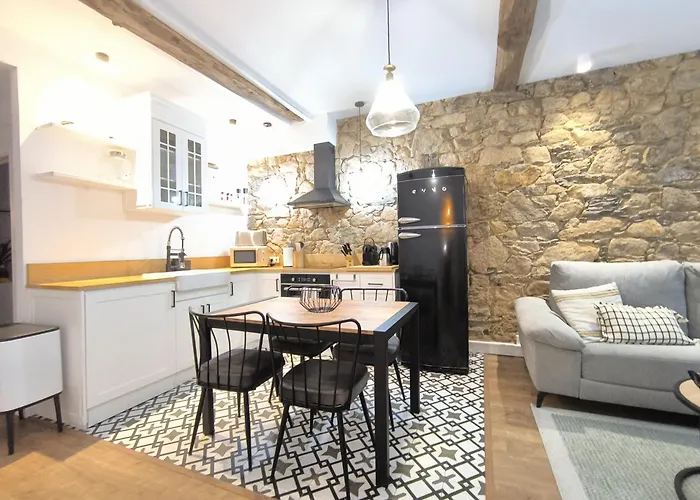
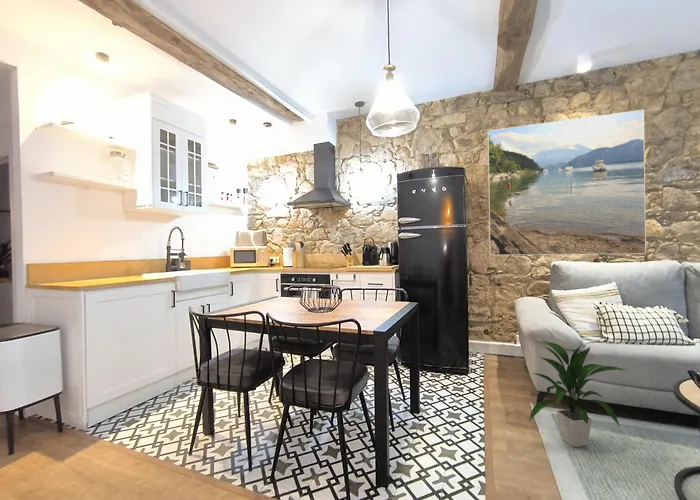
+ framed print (560, 188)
+ indoor plant (568, 390)
